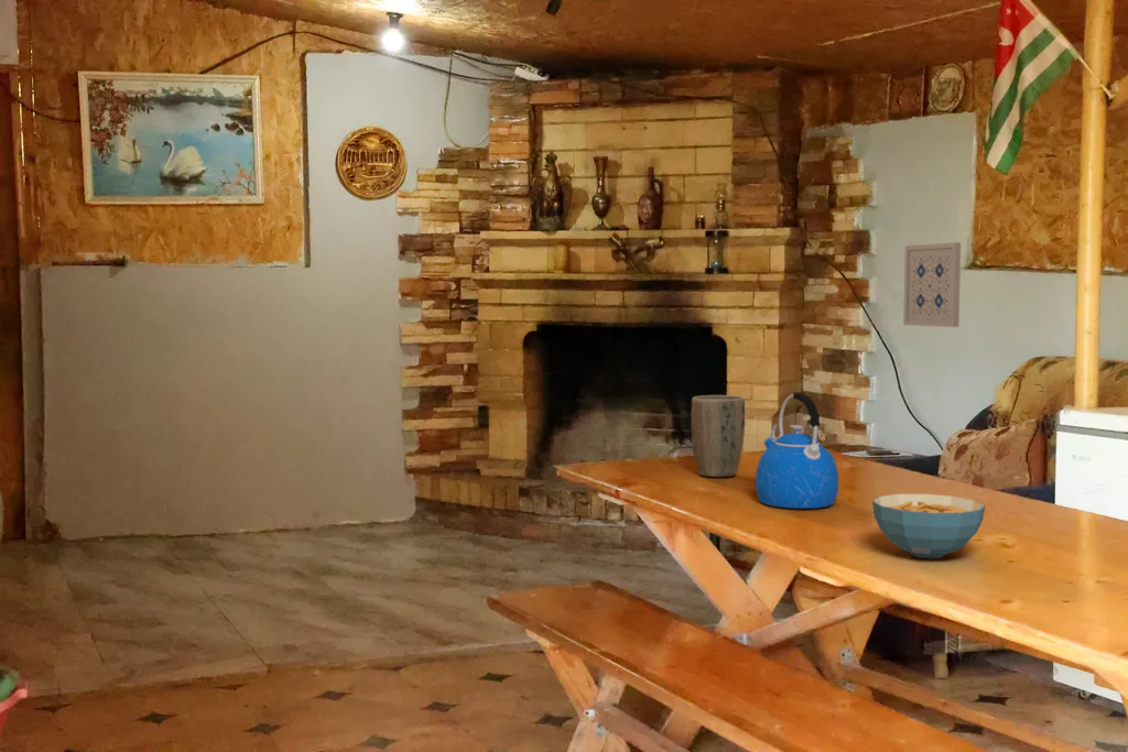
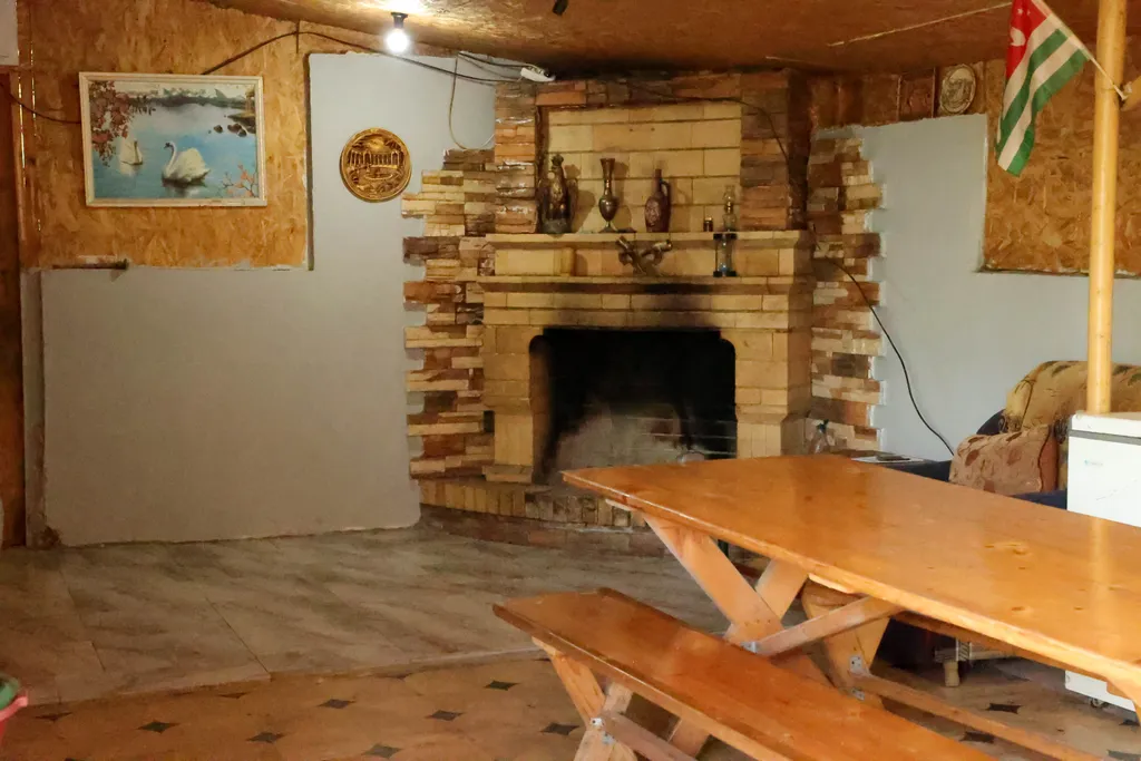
- wall art (931, 285)
- cereal bowl (928, 528)
- kettle (792, 446)
- plant pot (717, 435)
